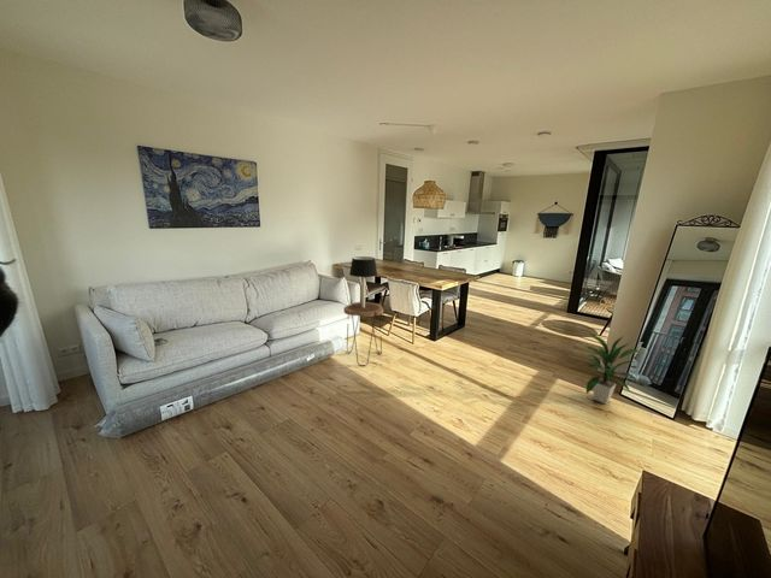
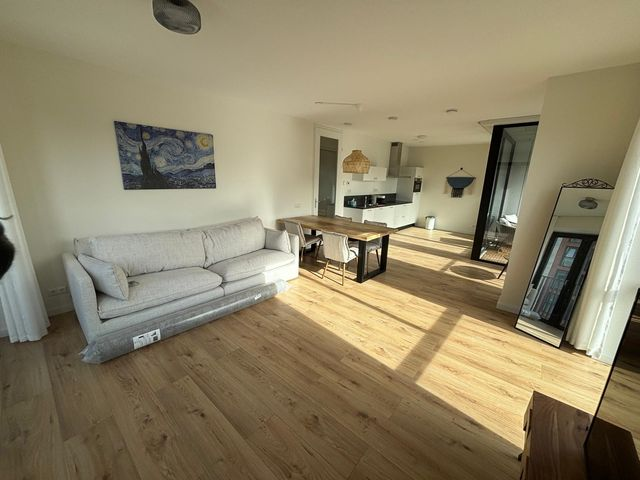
- side table (355, 331)
- table lamp (363, 282)
- indoor plant (605, 367)
